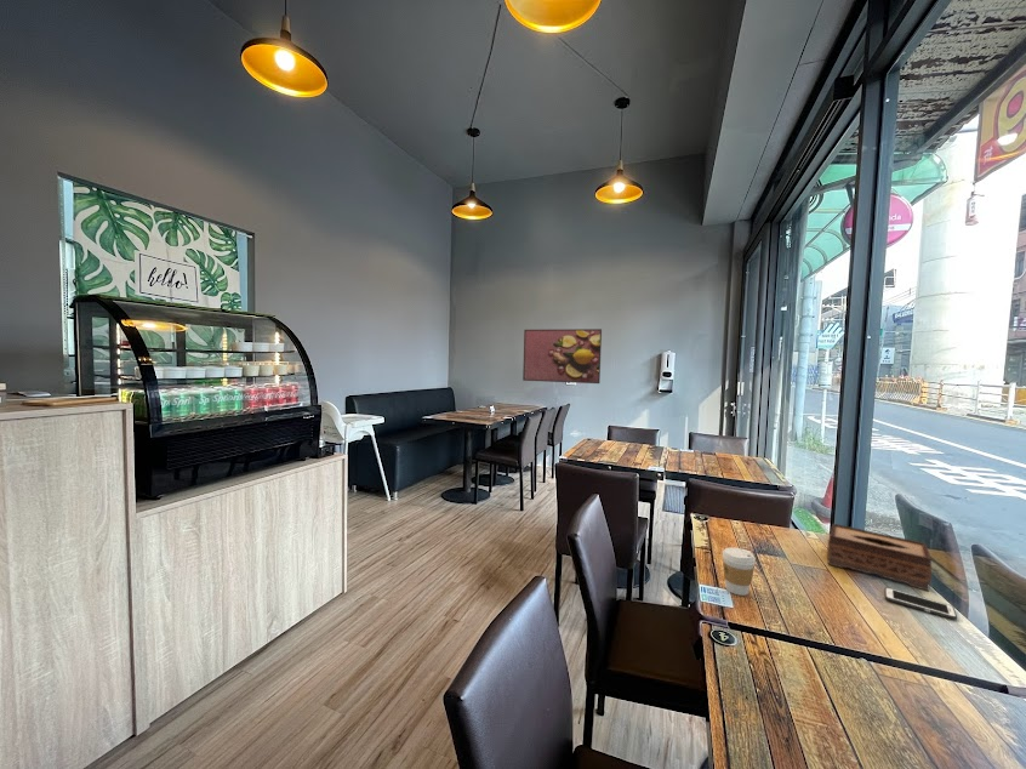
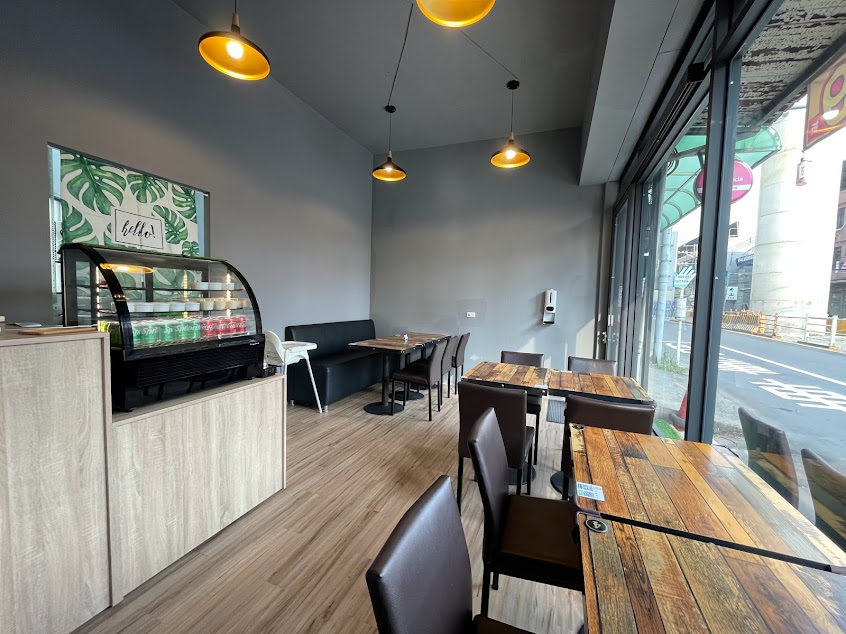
- tissue box (876, 553)
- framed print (560, 355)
- cell phone (918, 602)
- coffee cup (737, 570)
